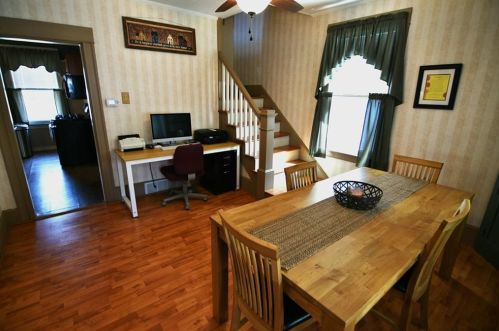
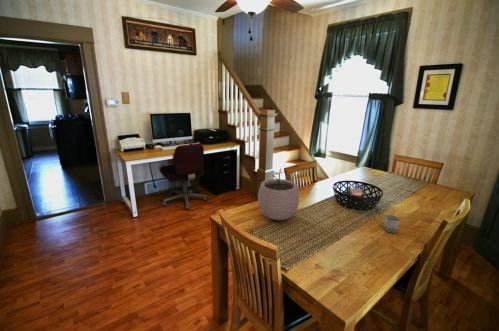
+ plant pot (278, 193)
+ cup (388, 222)
